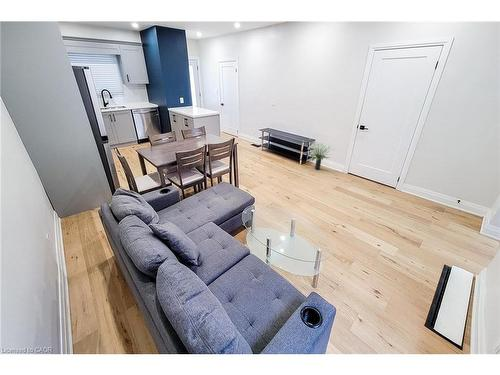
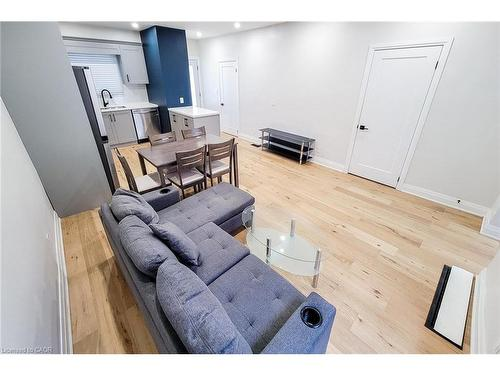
- potted plant (320, 156)
